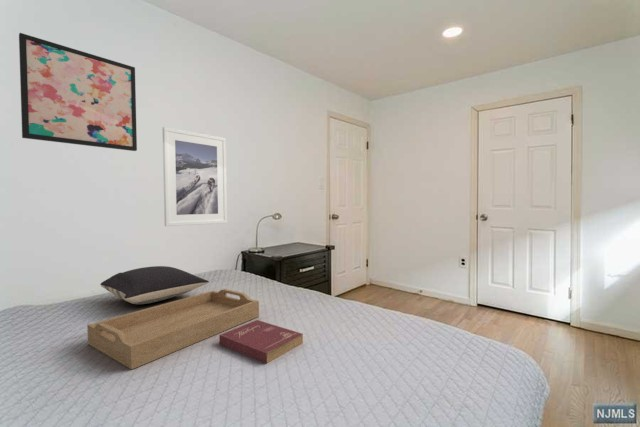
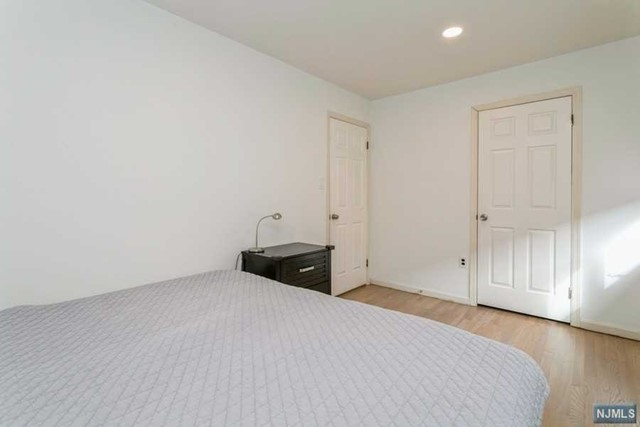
- book (261, 339)
- pillow (155, 283)
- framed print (197, 178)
- wall art (84, 99)
- serving tray (182, 317)
